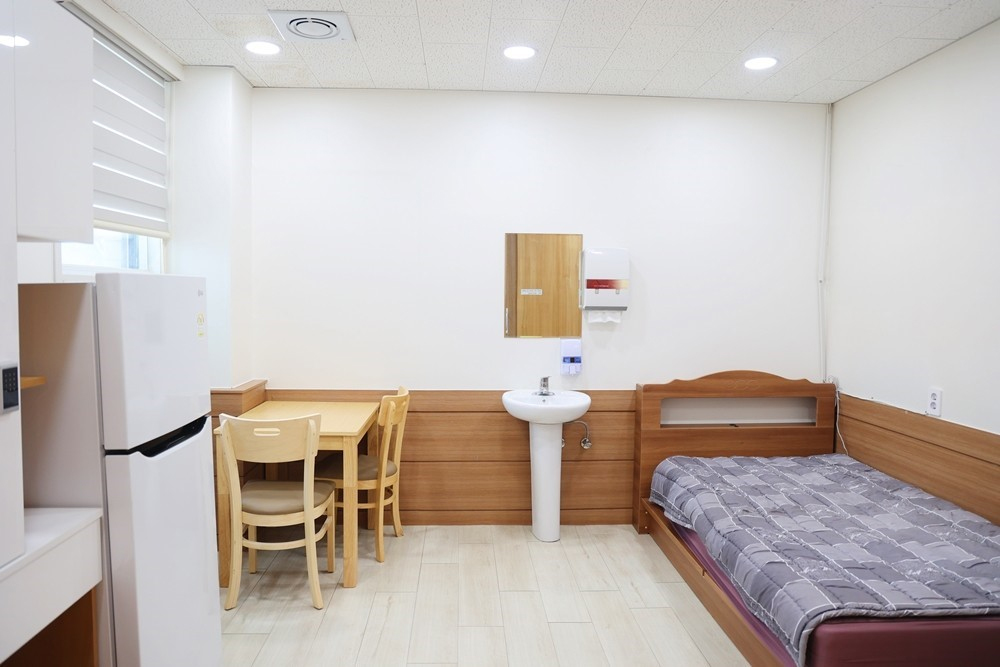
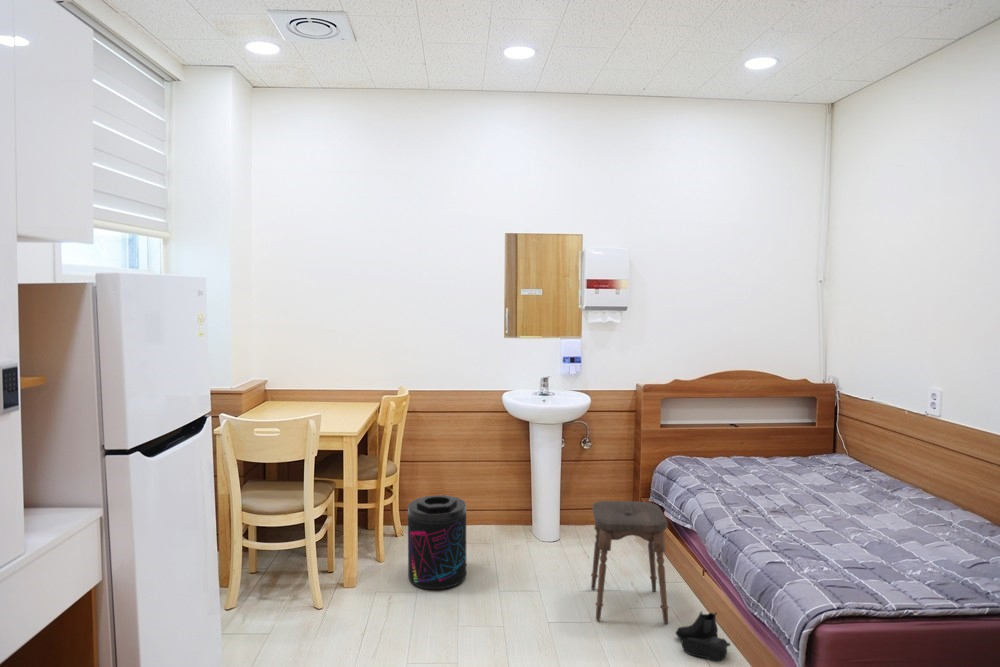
+ stool (610, 550)
+ supplement container (437, 539)
+ boots (705, 635)
